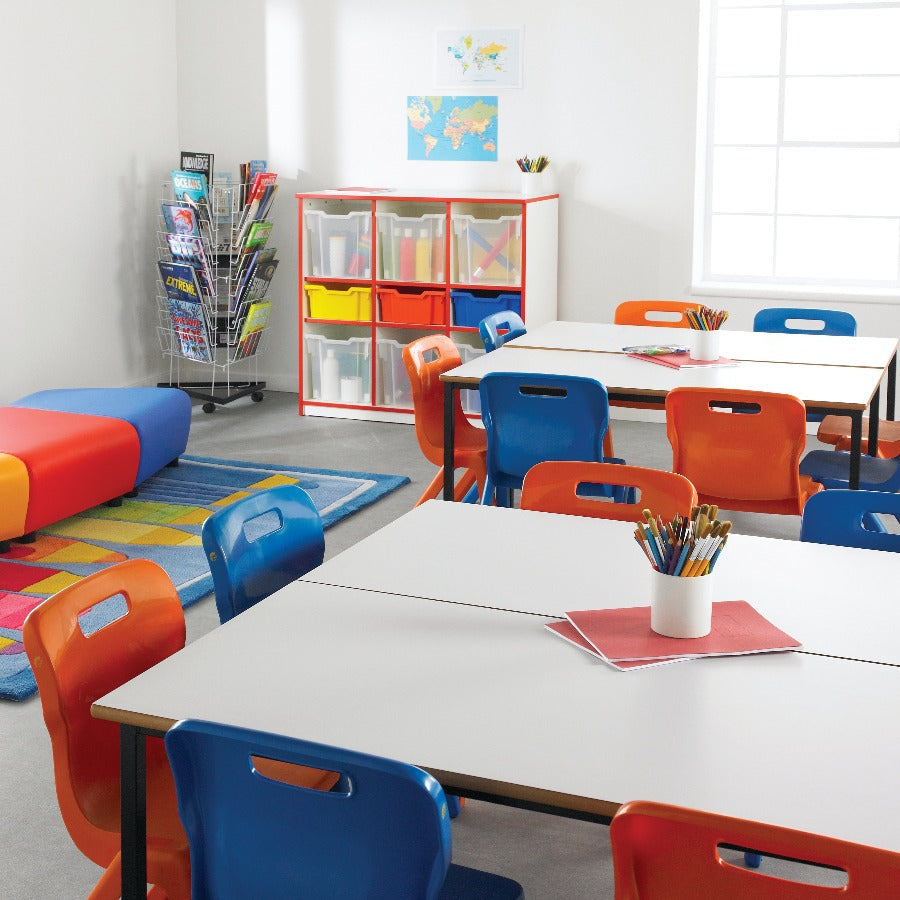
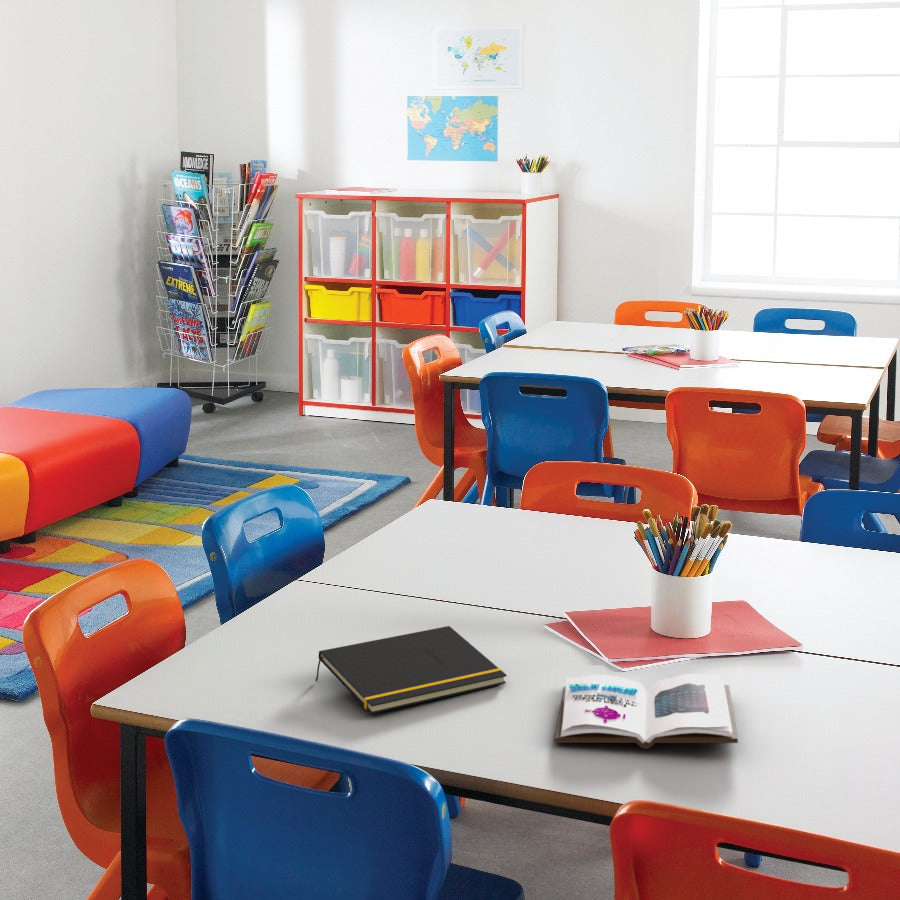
+ book (645, 706)
+ notepad (412, 666)
